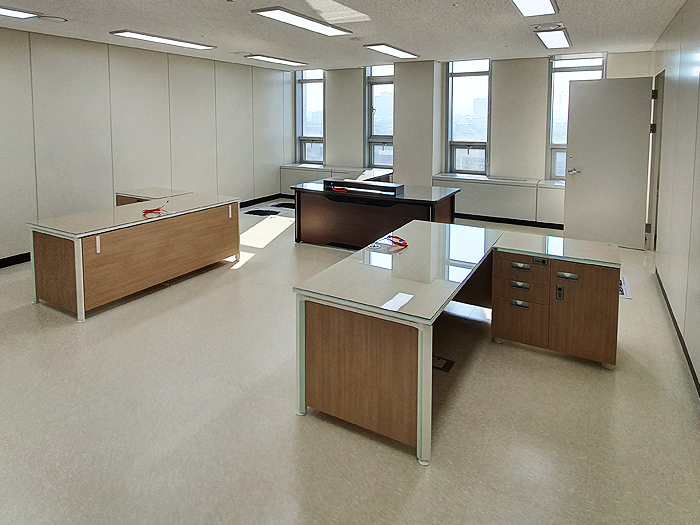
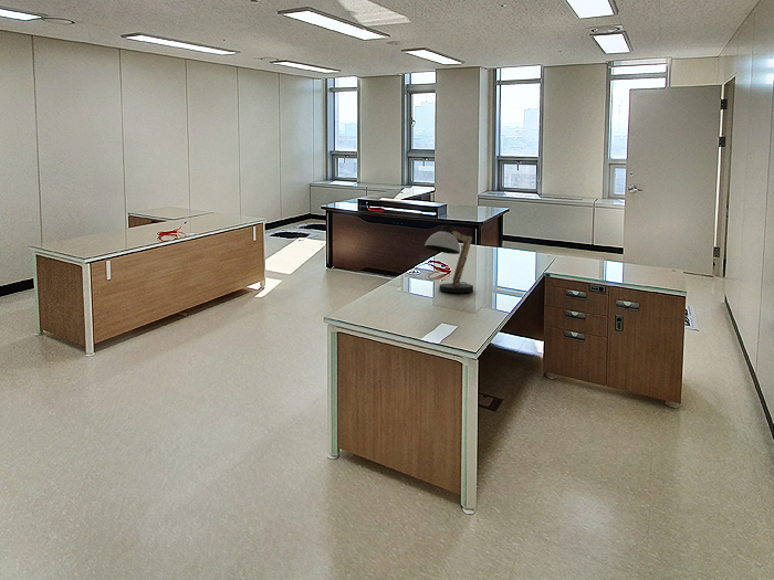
+ desk lamp (453, 253)
